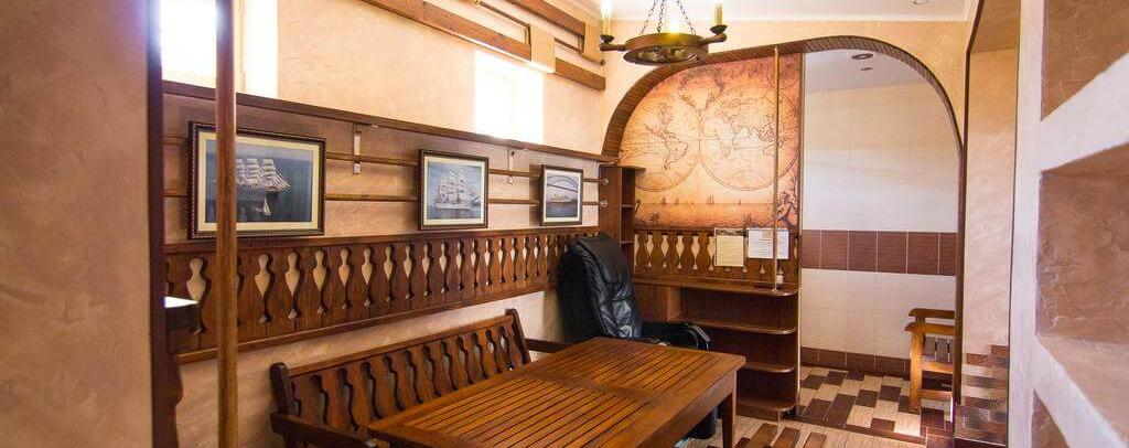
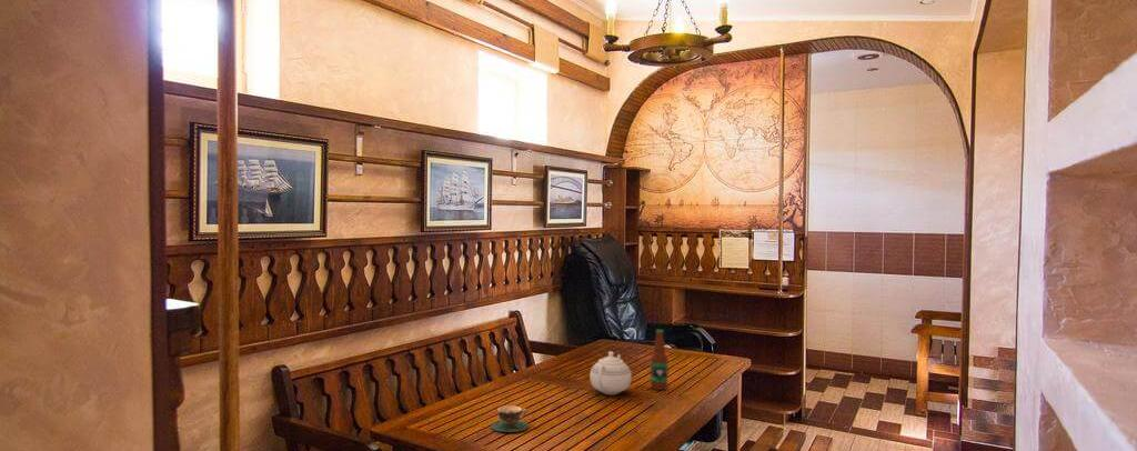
+ teacup (510, 417)
+ bottle (658, 359)
+ teapot (610, 372)
